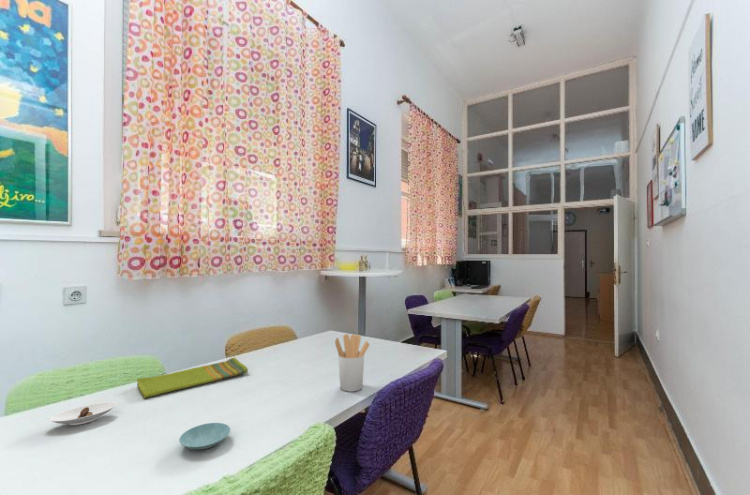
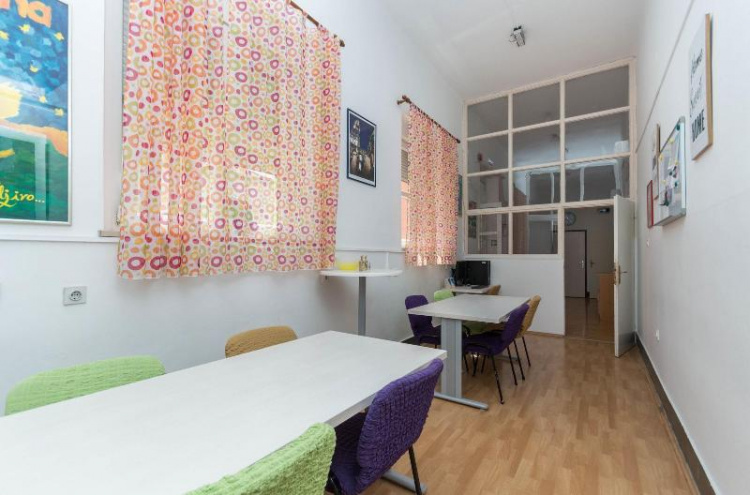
- dish towel (195, 375)
- saucer (84, 414)
- saucer (205, 438)
- utensil holder (351, 360)
